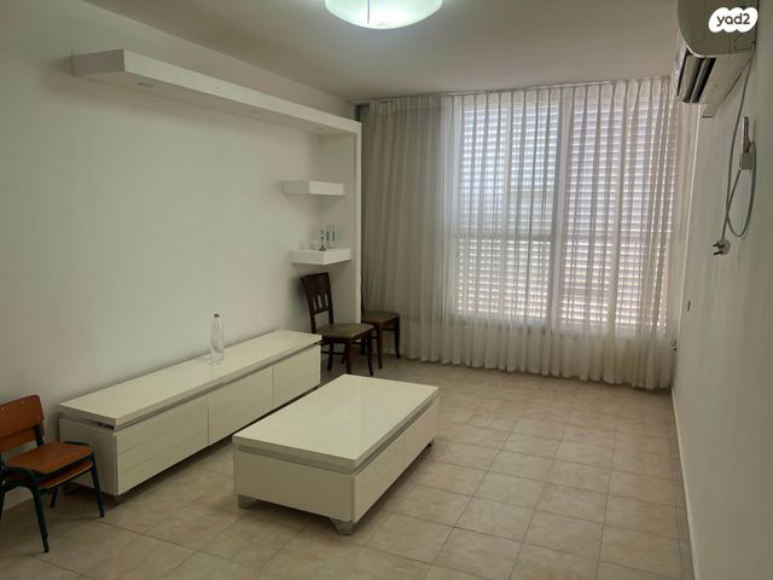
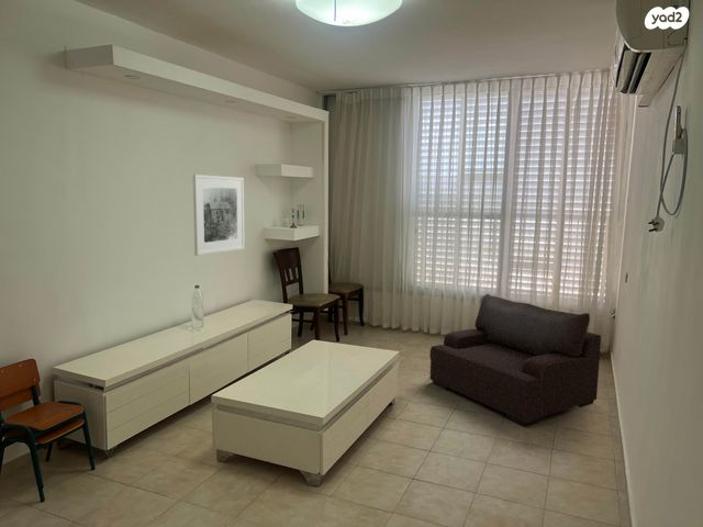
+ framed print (220, 214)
+ armchair (510, 349)
